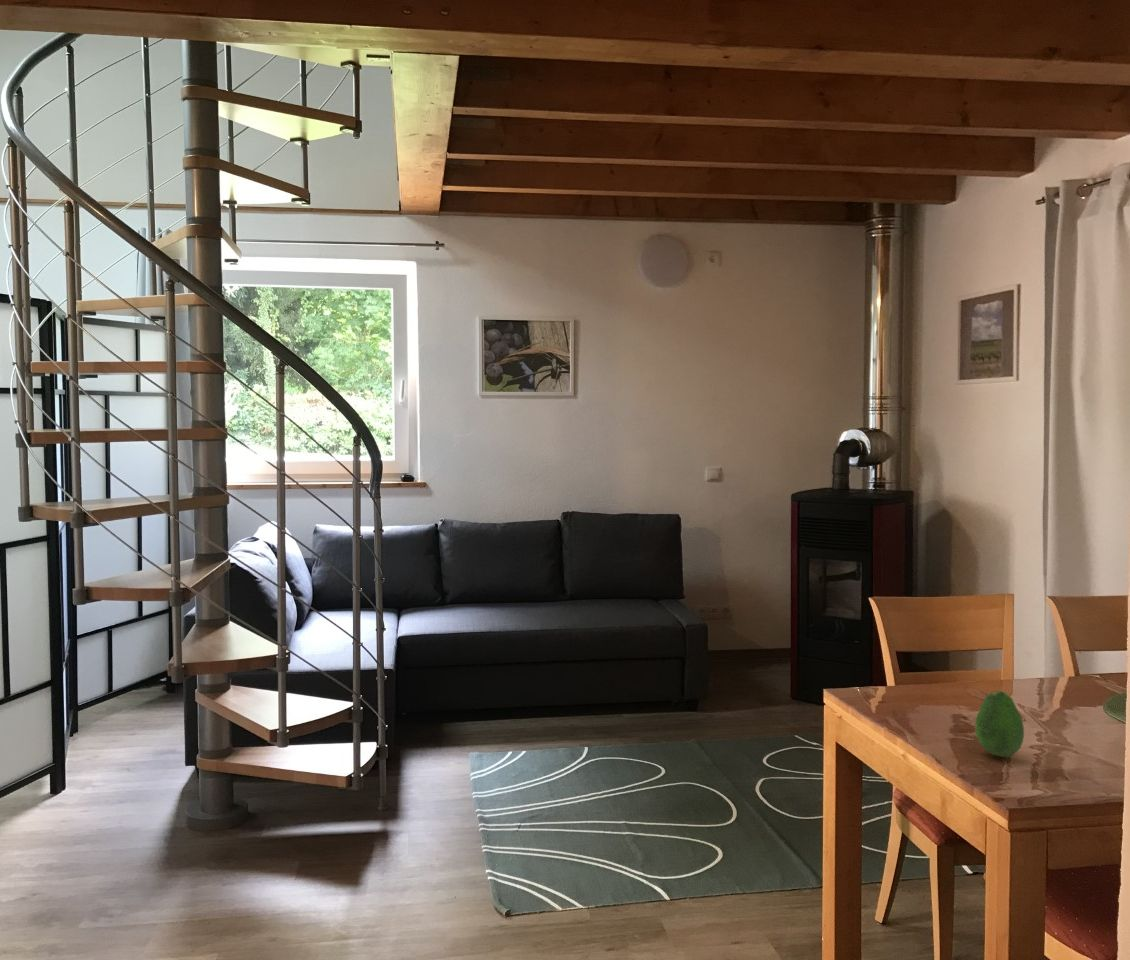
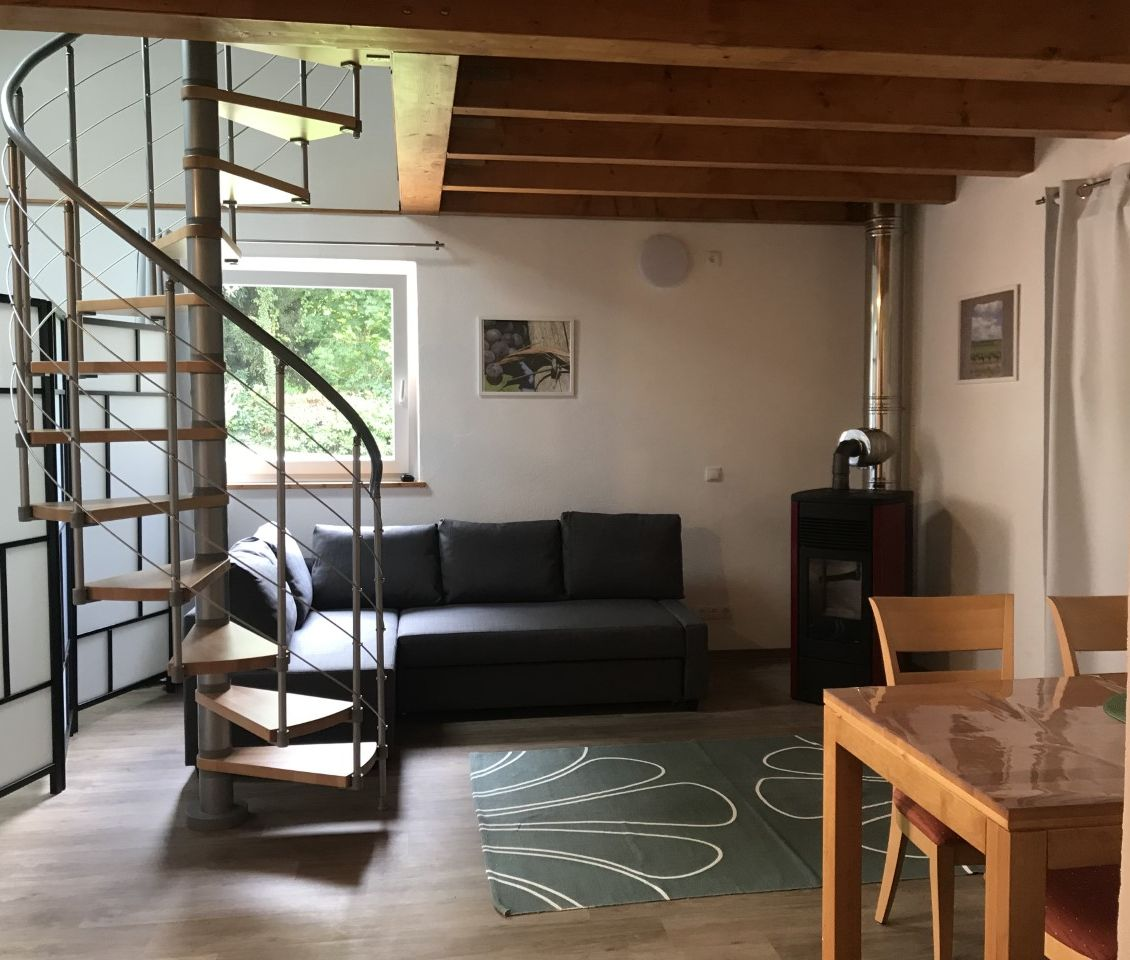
- fruit (999, 723)
